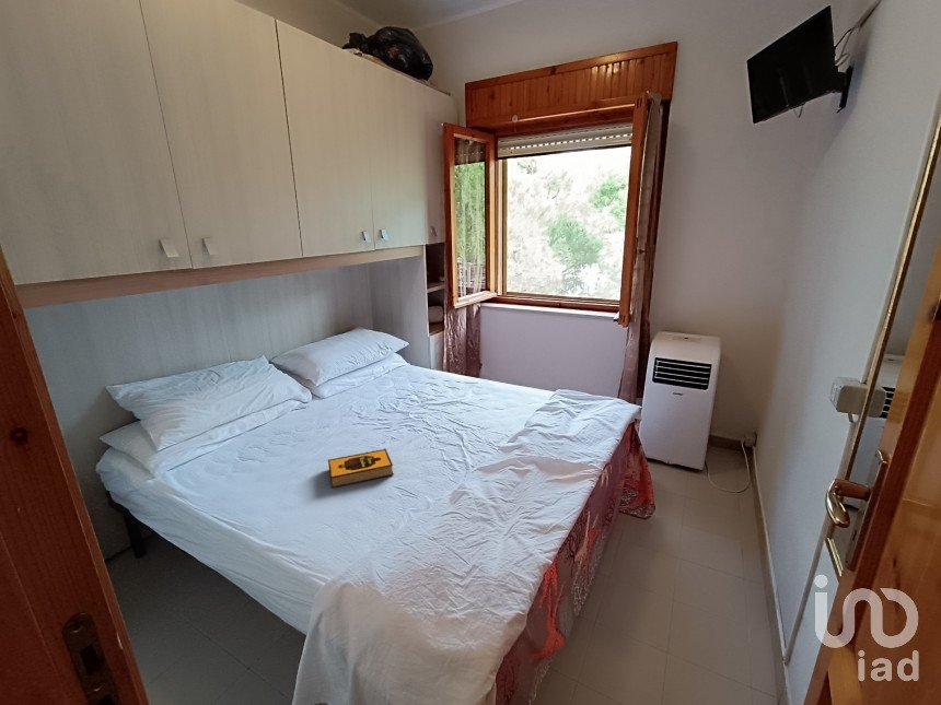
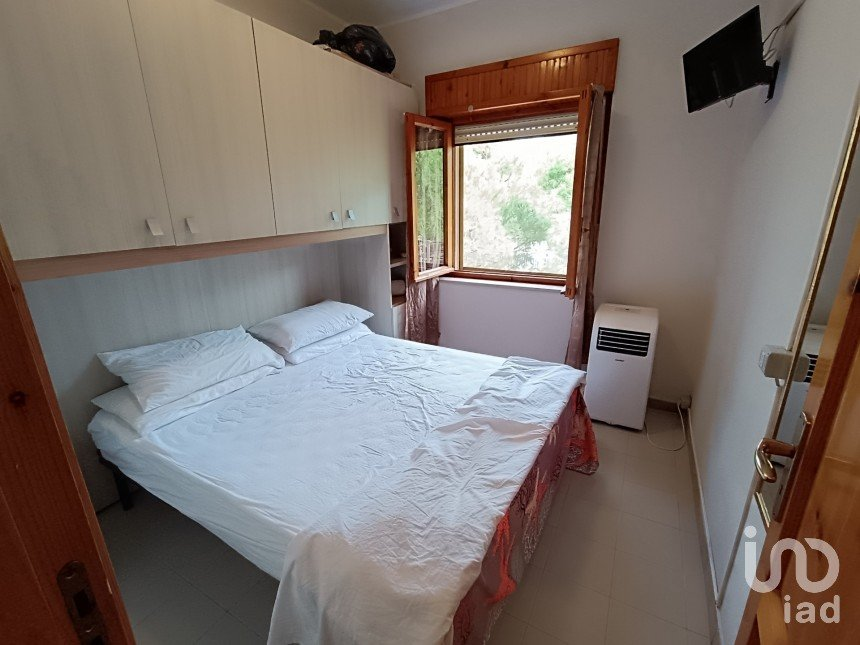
- hardback book (360, 466)
